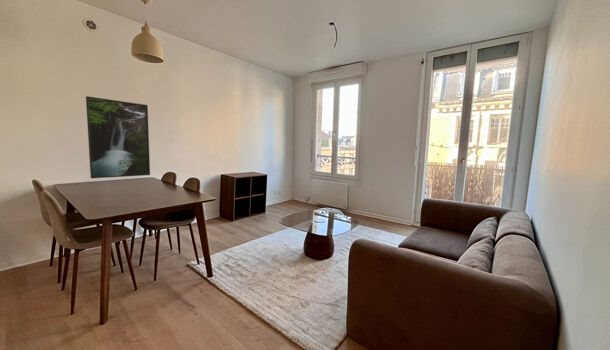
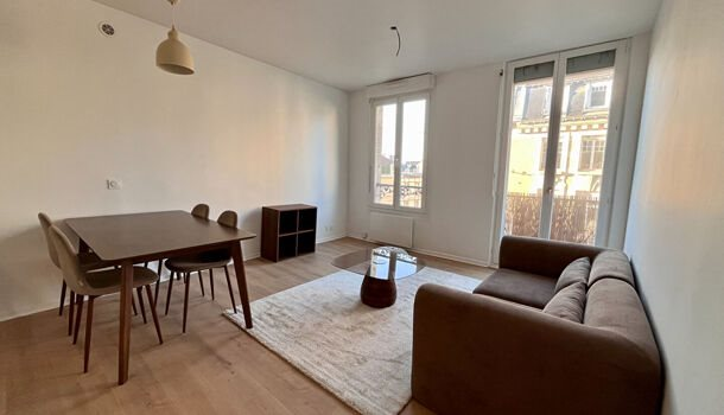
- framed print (120, 139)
